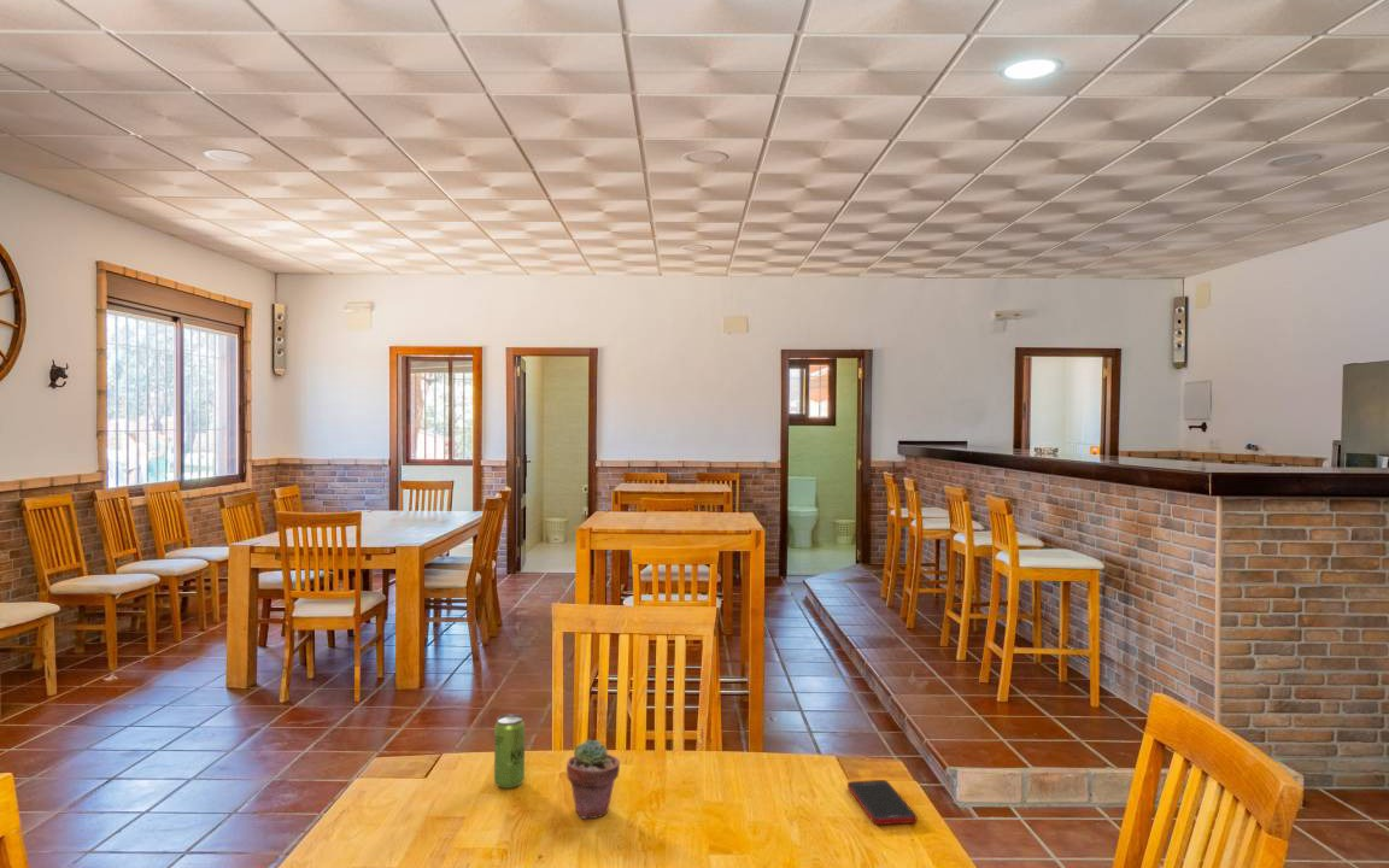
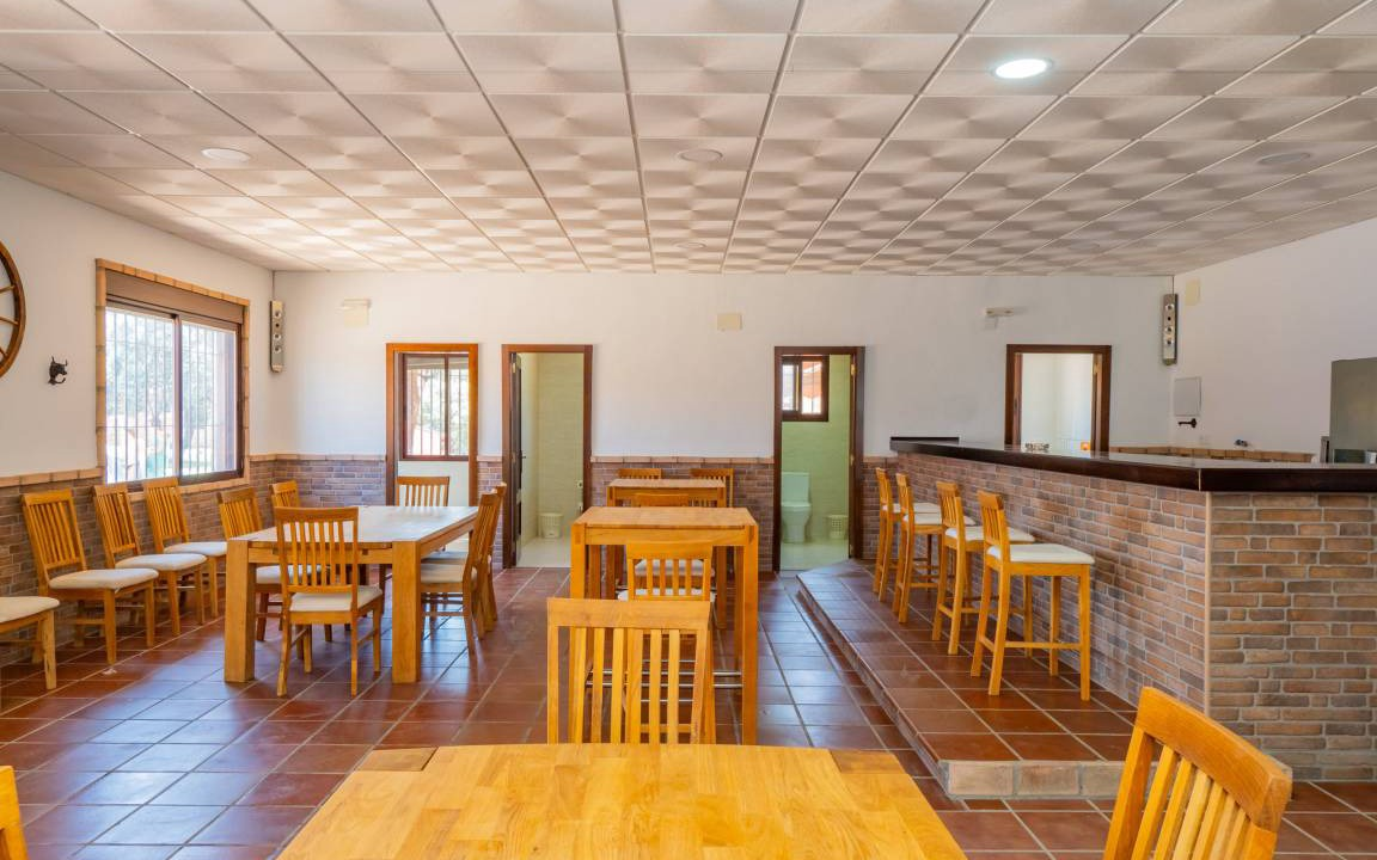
- potted succulent (592, 775)
- cell phone (880, 800)
- beverage can (509, 750)
